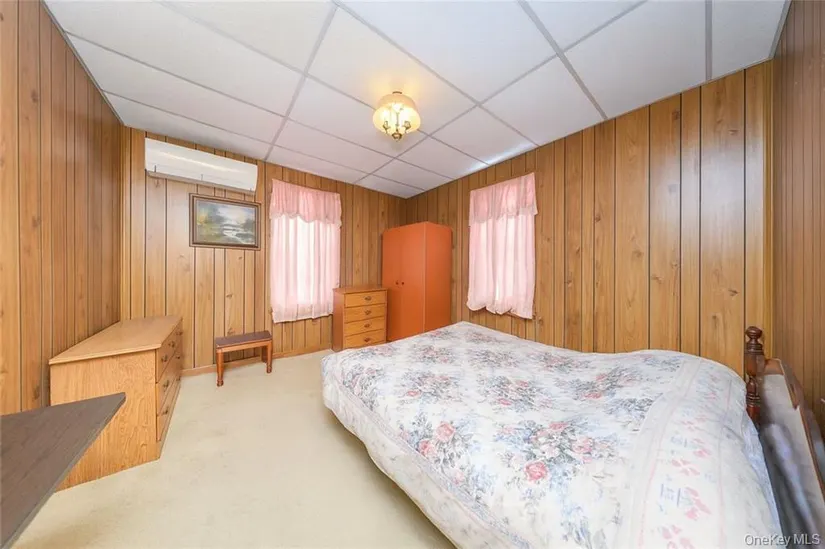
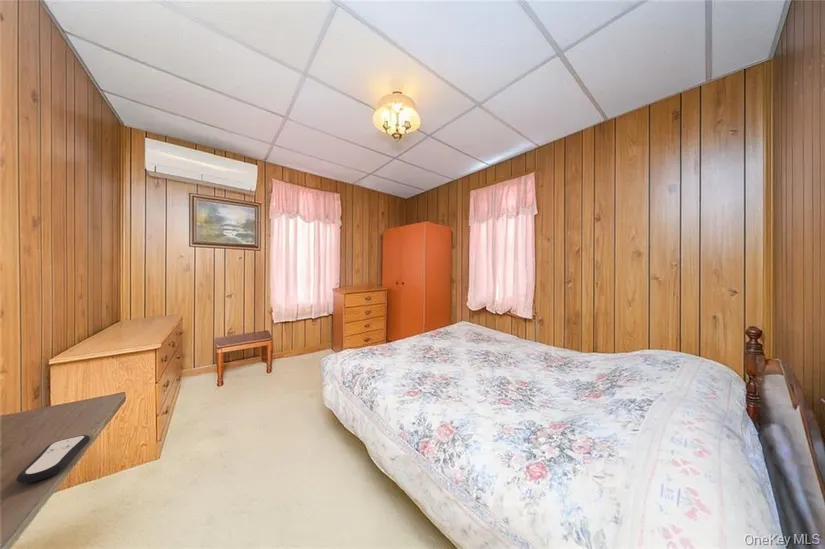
+ remote control (55, 456)
